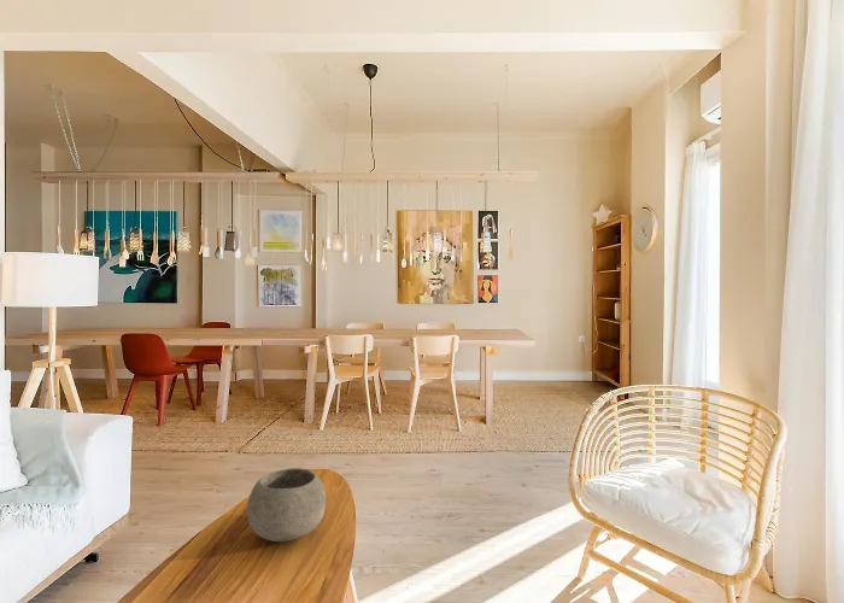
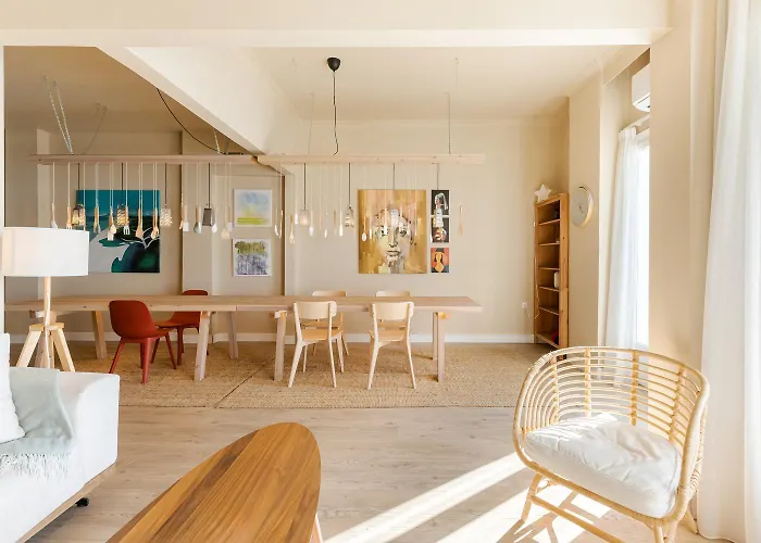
- bowl (287, 505)
